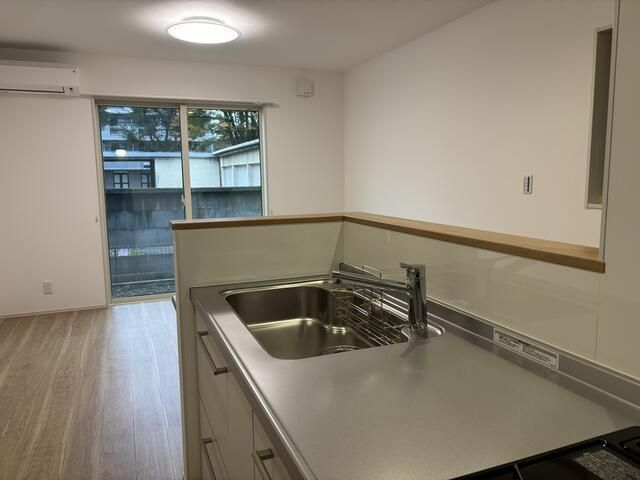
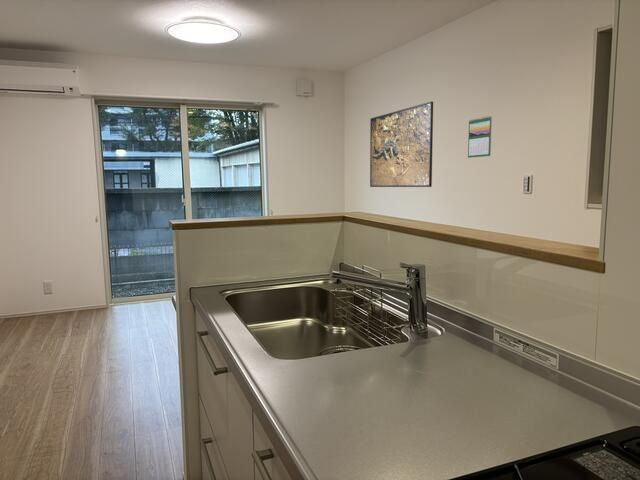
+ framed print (398, 149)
+ calendar (479, 137)
